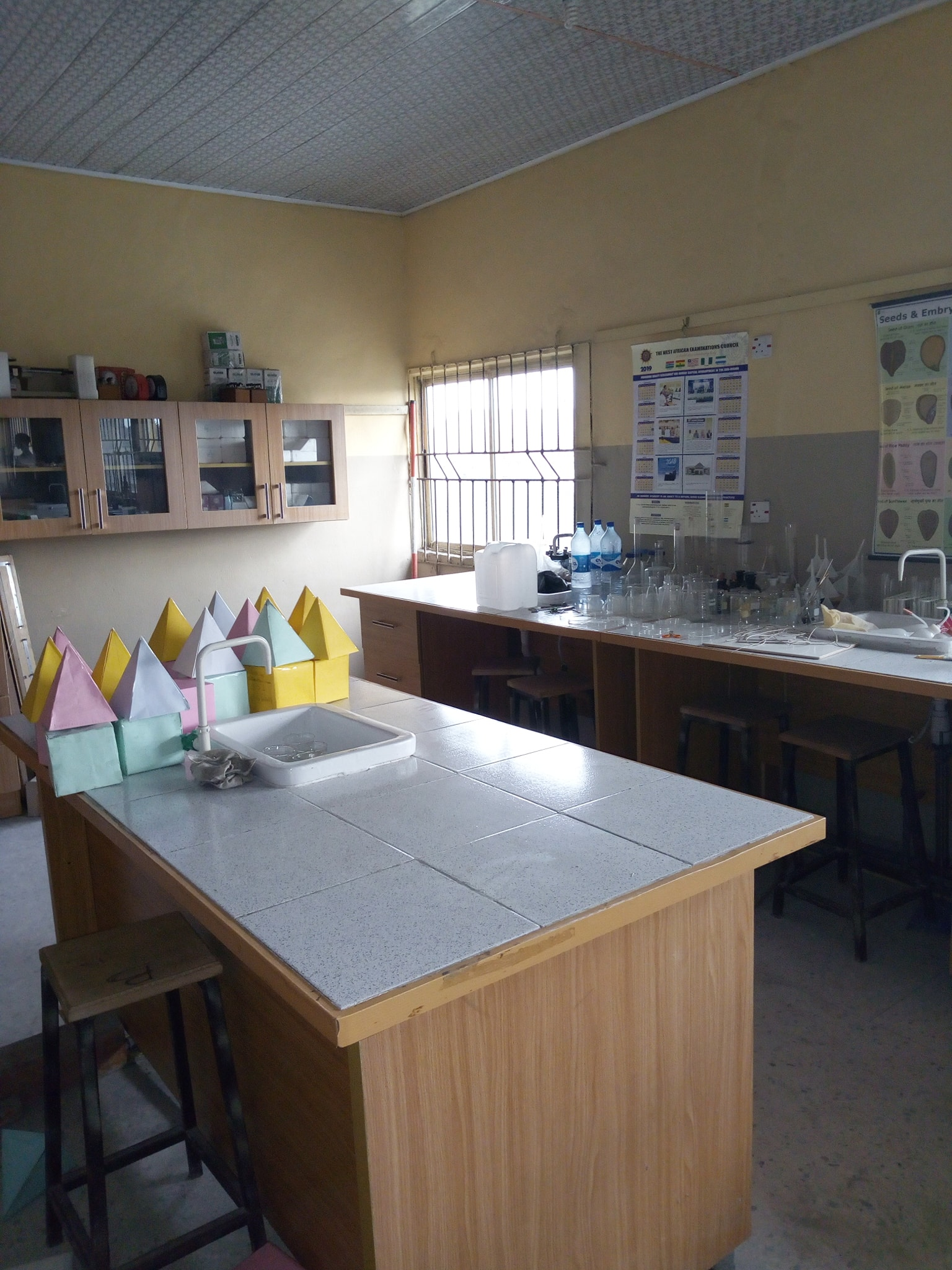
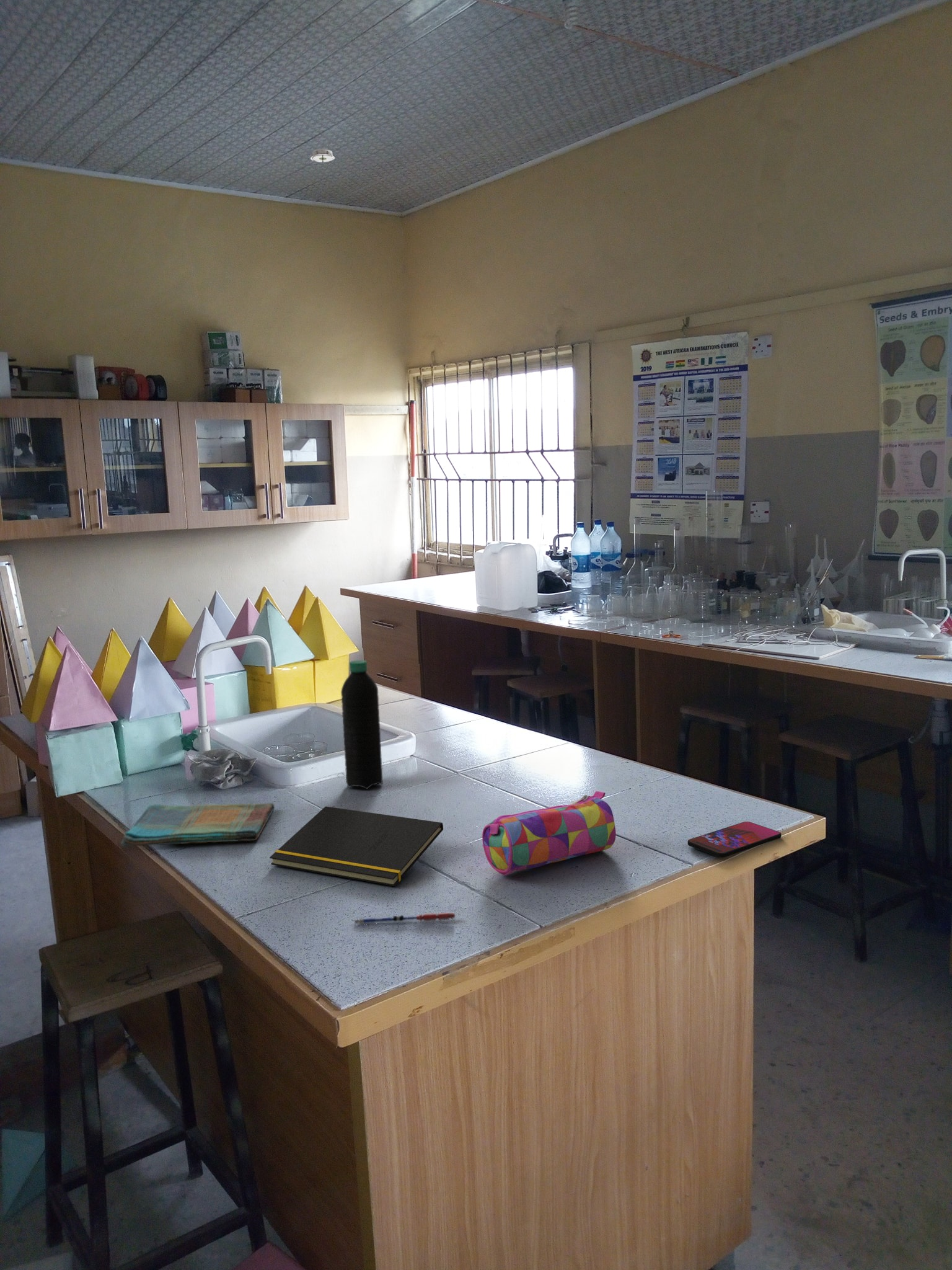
+ dish towel (201, 821)
+ notepad (358, 843)
+ smoke detector (322, 156)
+ water bottle (361, 723)
+ pen (405, 917)
+ smartphone (734, 838)
+ pencil case (550, 832)
